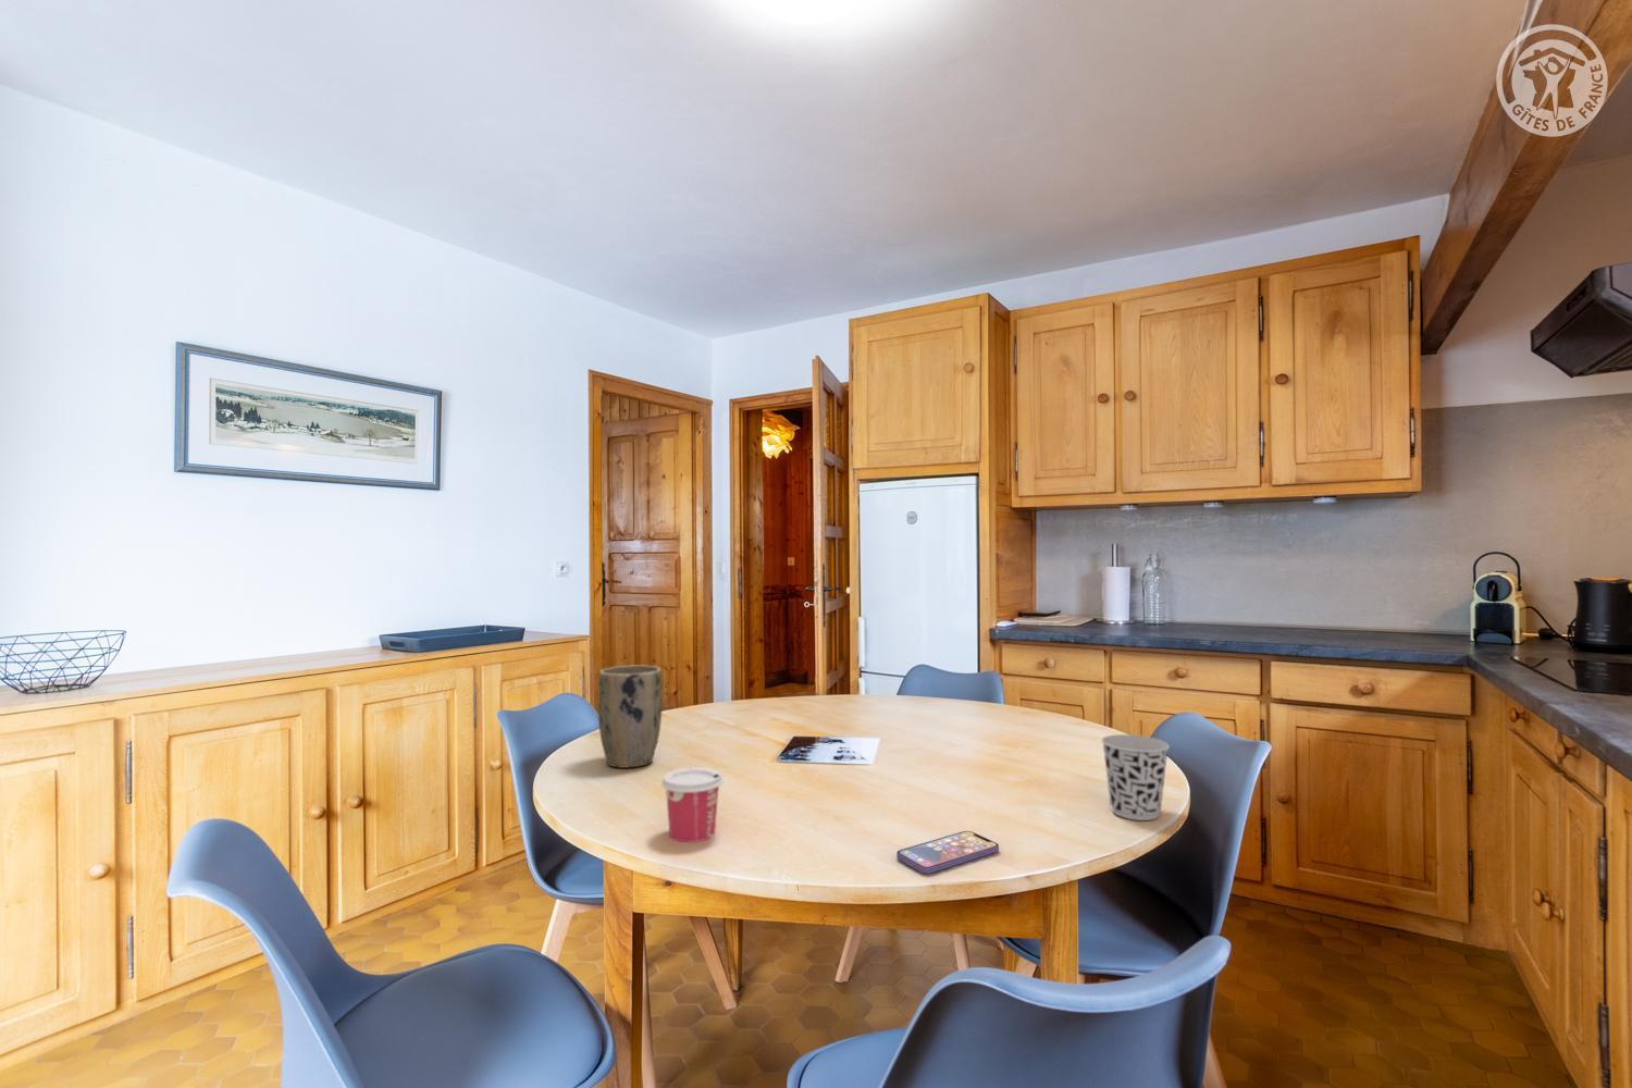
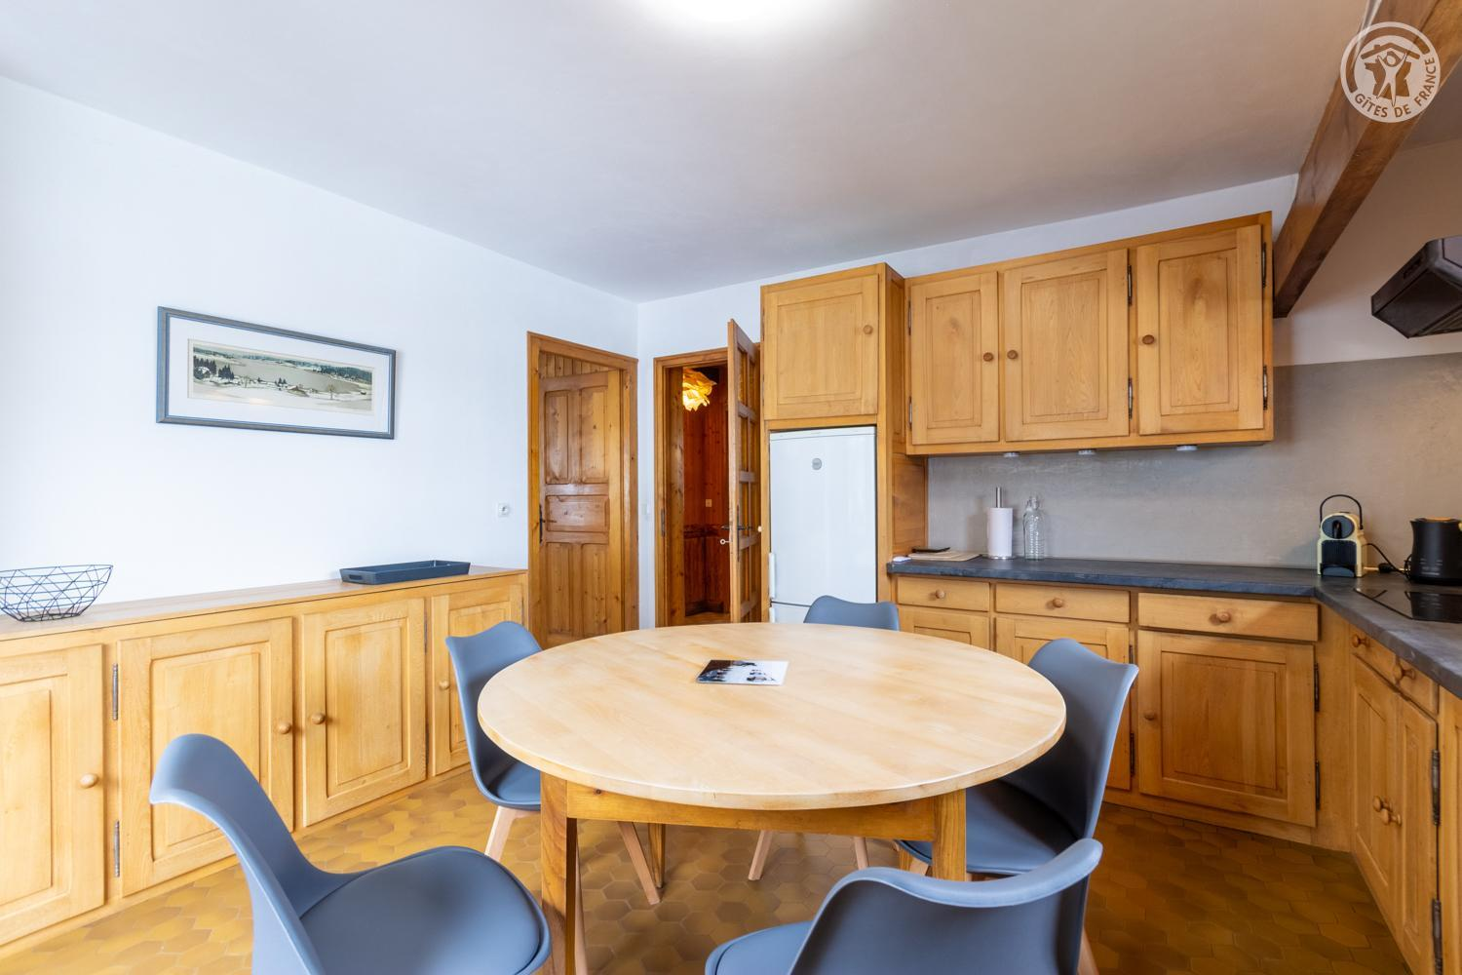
- cup (1135, 777)
- smartphone (947, 851)
- plant pot (630, 715)
- cup (692, 805)
